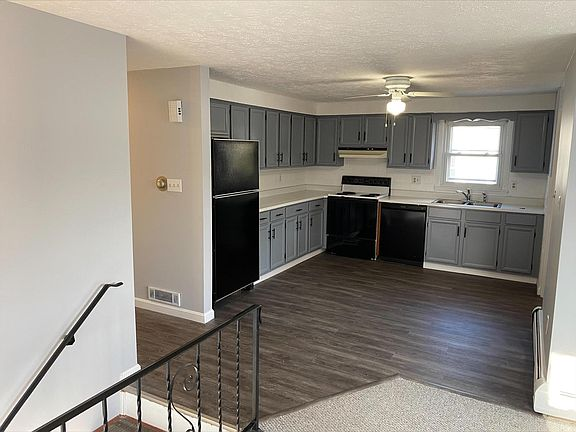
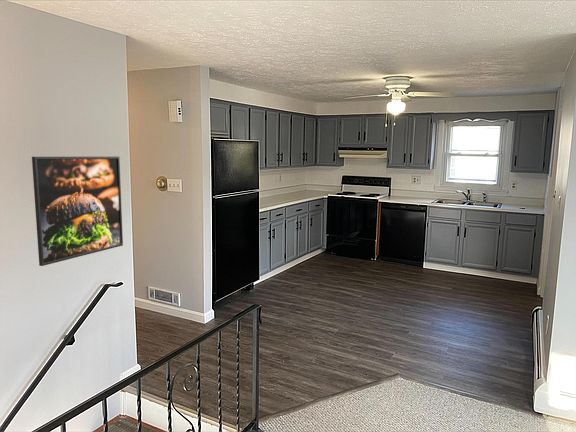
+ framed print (82, 206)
